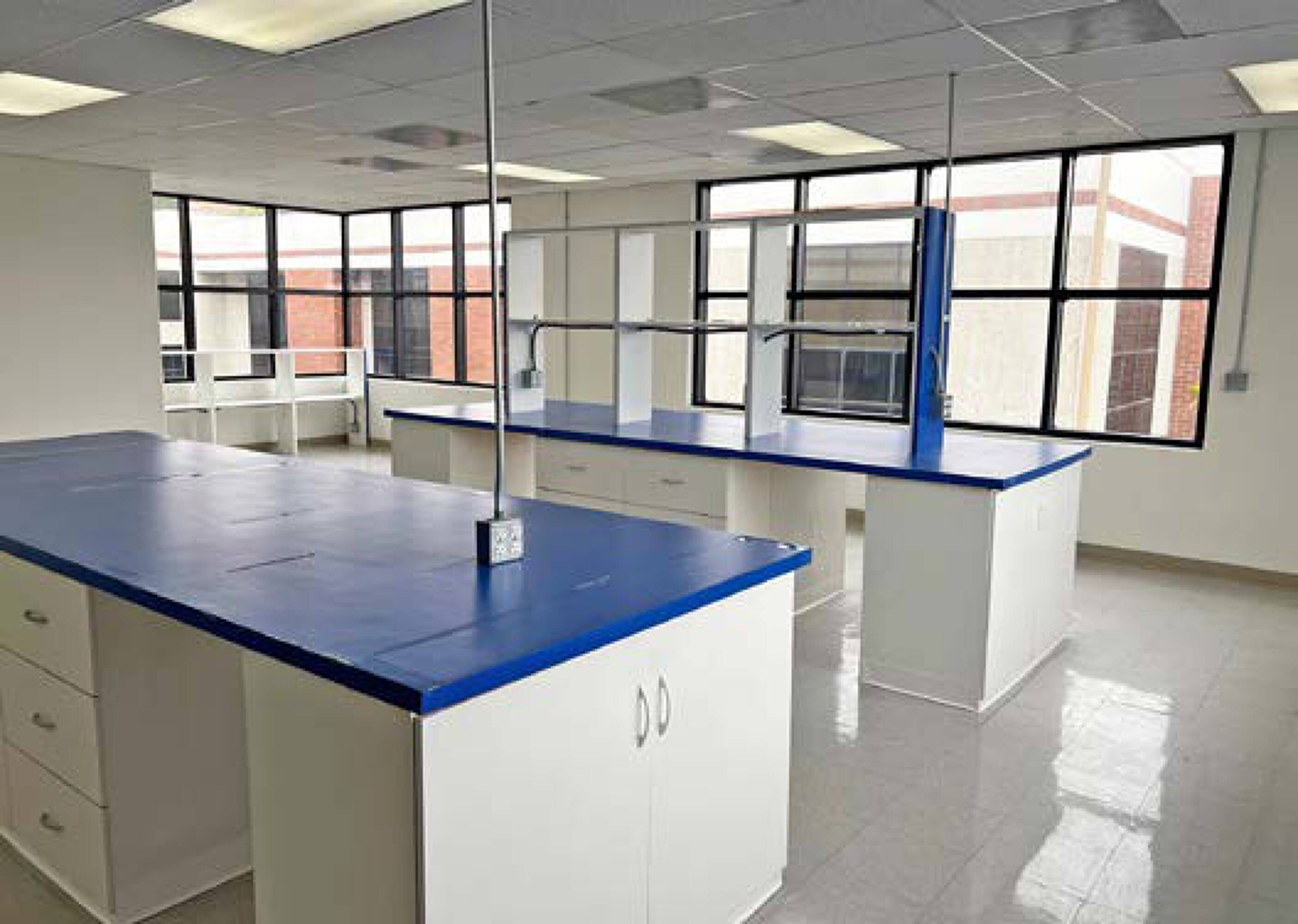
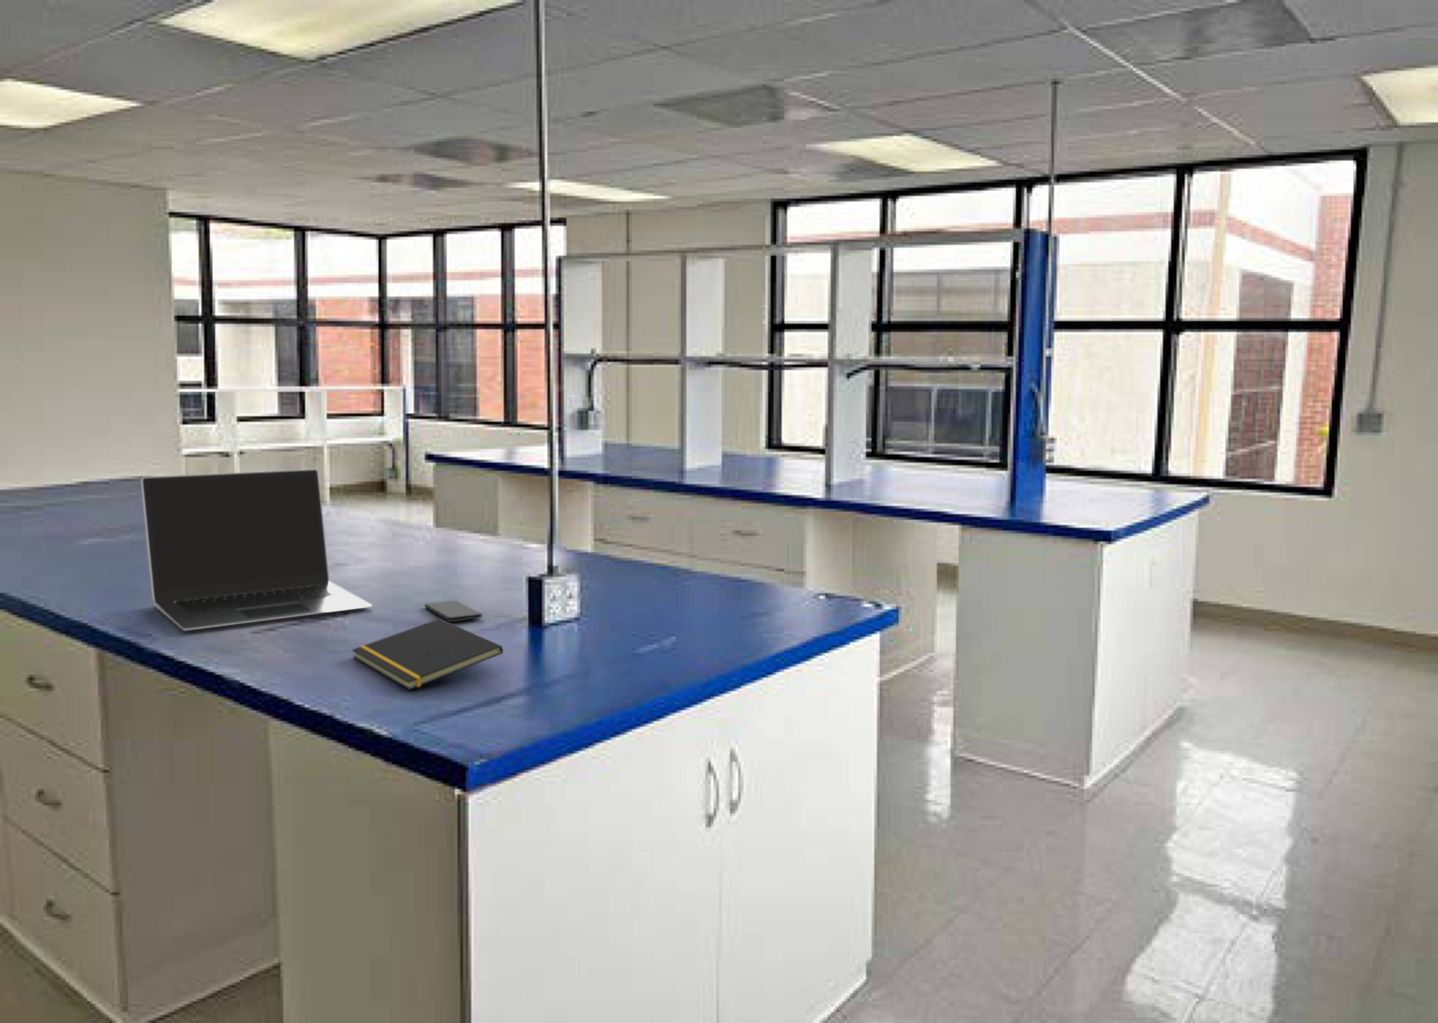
+ laptop (257, 542)
+ smartphone (452, 610)
+ notepad (425, 651)
